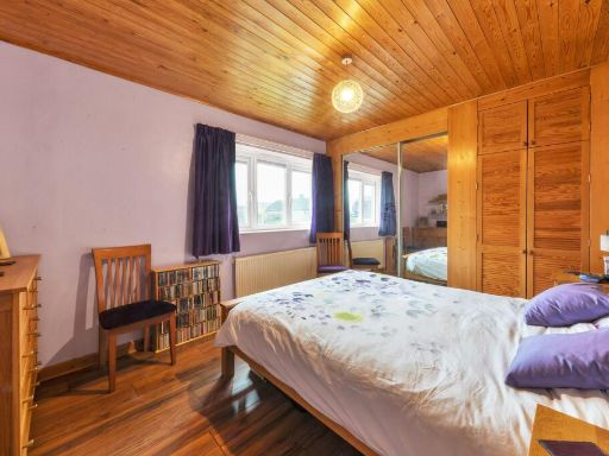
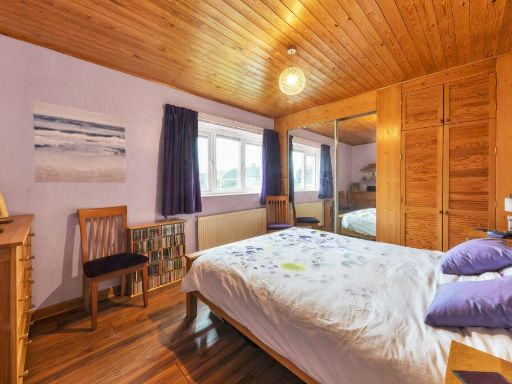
+ wall art (84, 146)
